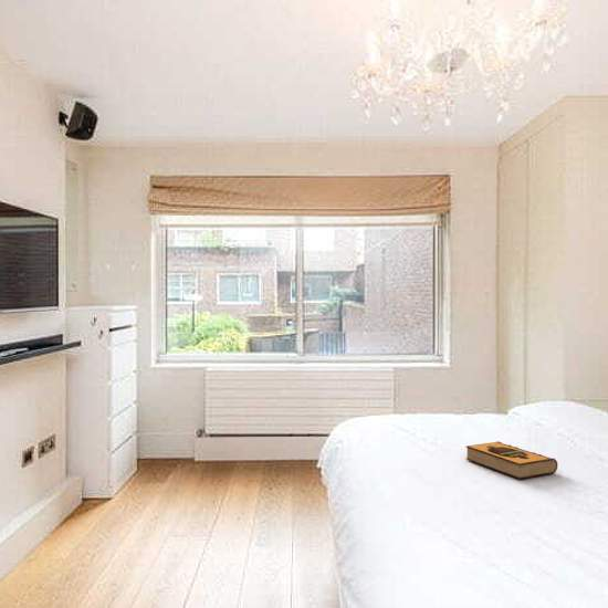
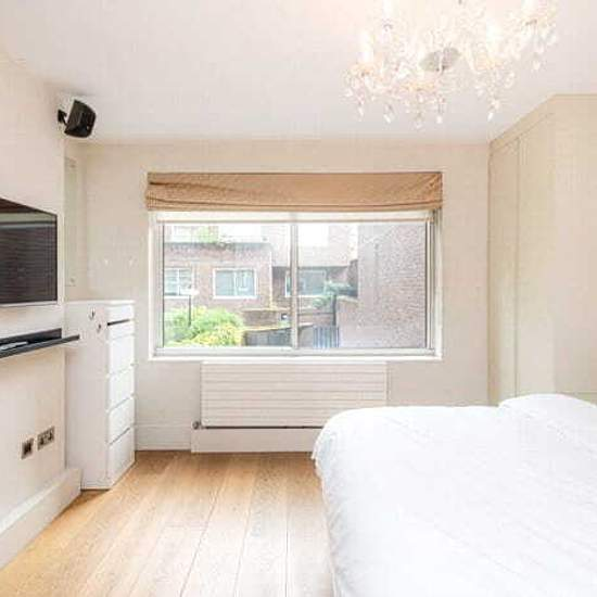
- hardback book (510, 459)
